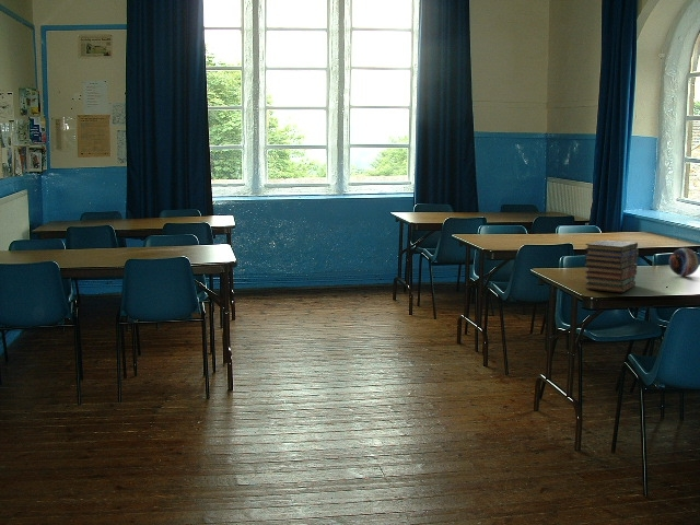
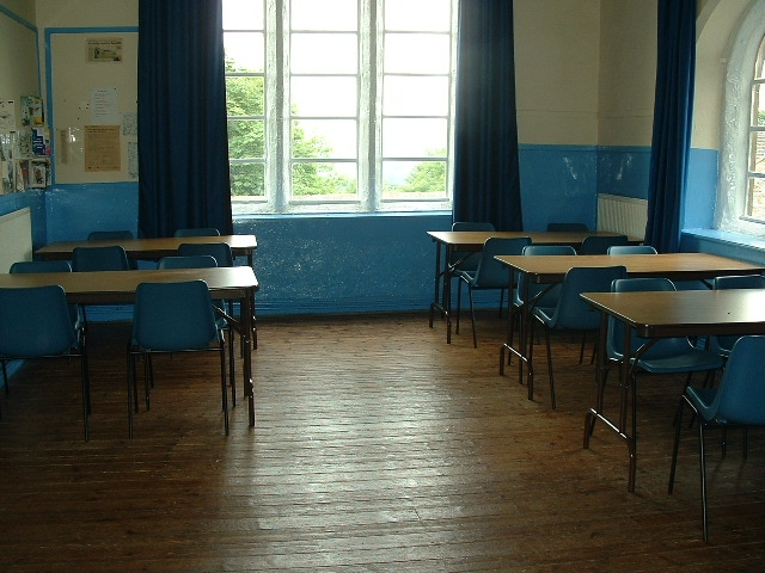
- decorative orb (684, 261)
- book stack (610, 265)
